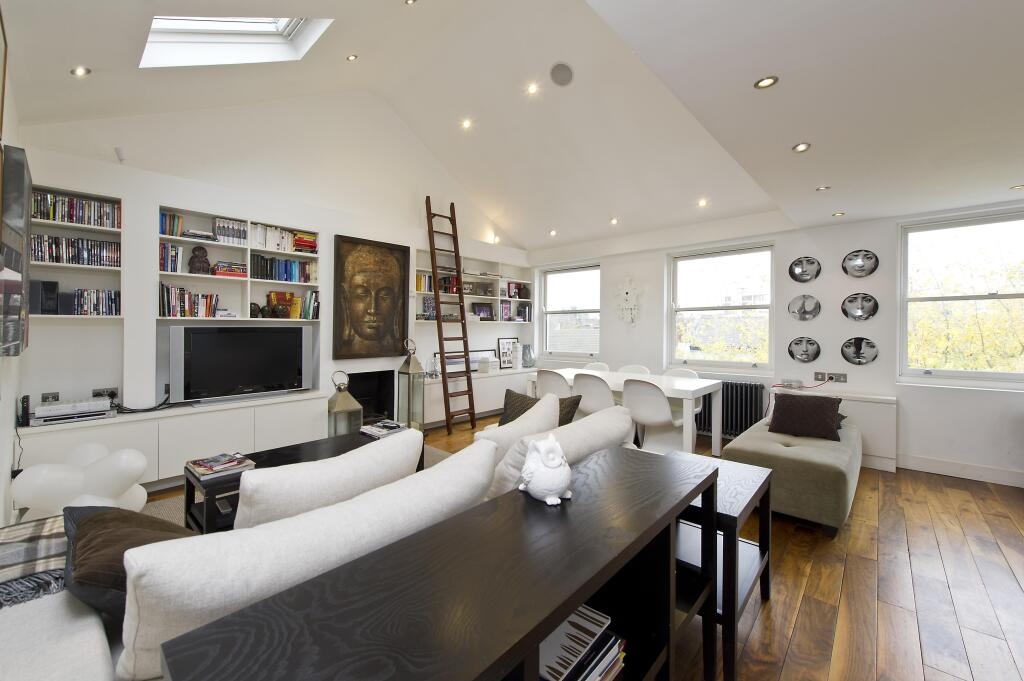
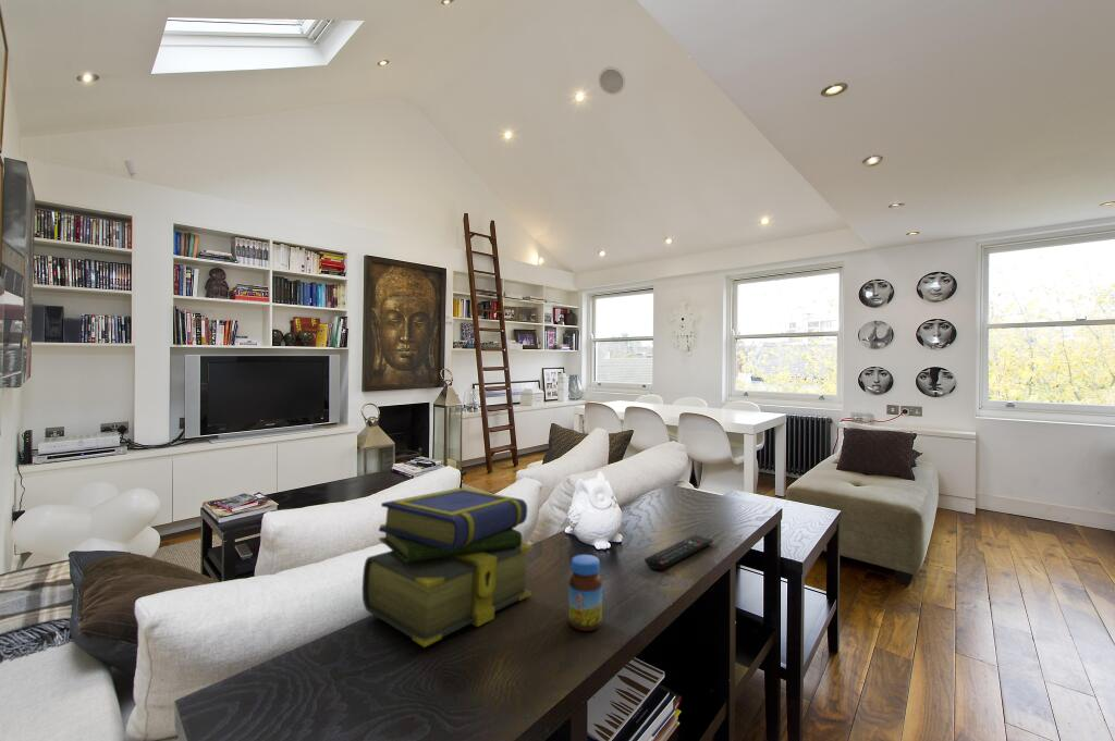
+ remote control (679, 552)
+ stack of books (452, 547)
+ jar (585, 590)
